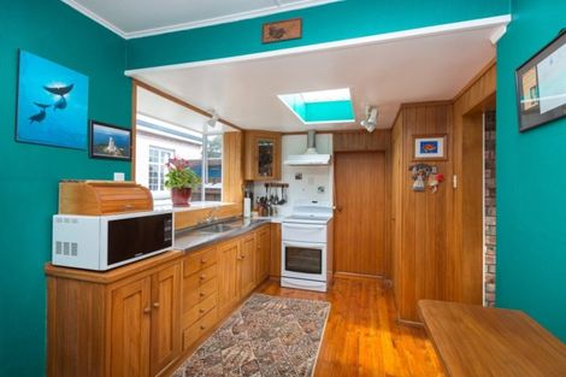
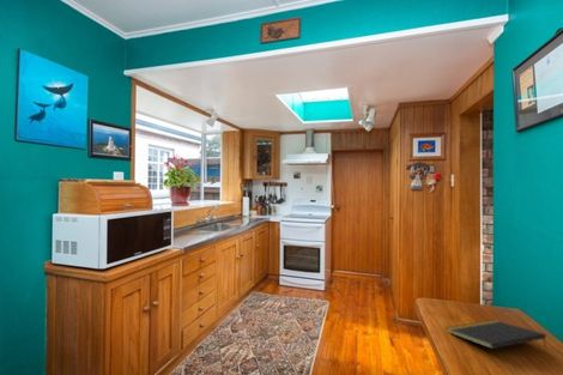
+ notepad (492, 332)
